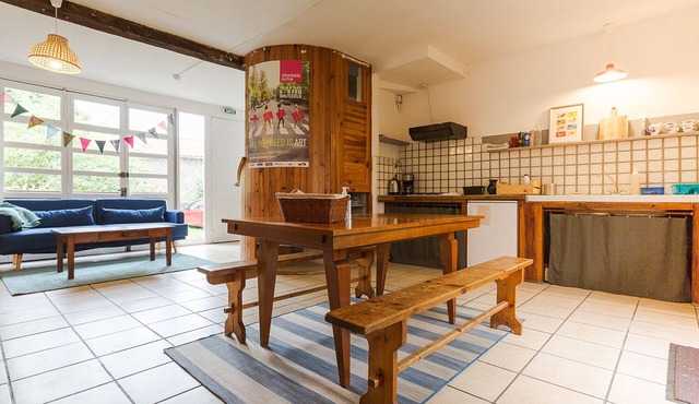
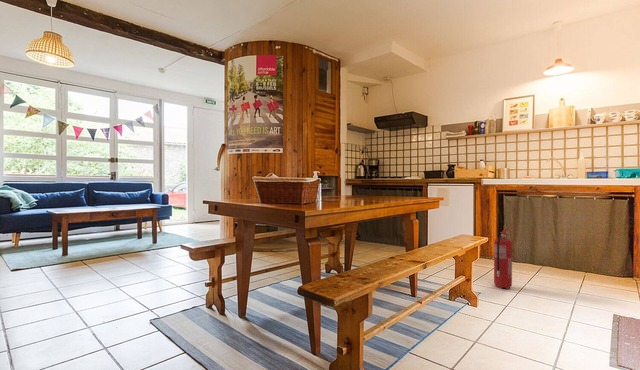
+ fire extinguisher (502, 258)
